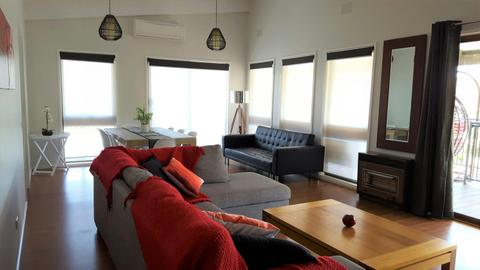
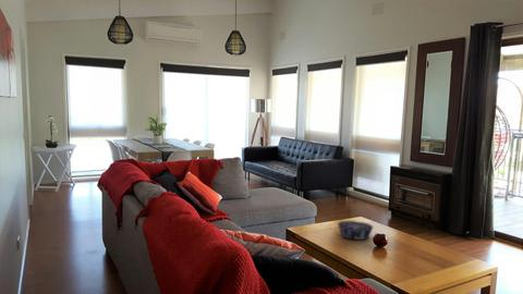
+ decorative bowl (354, 230)
